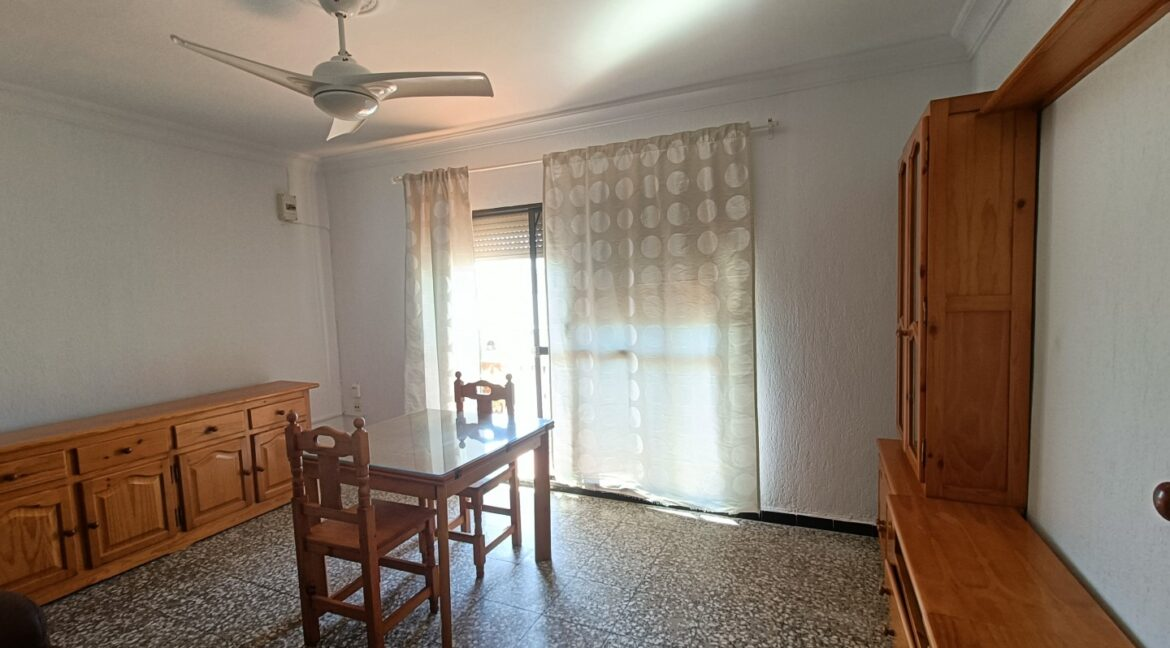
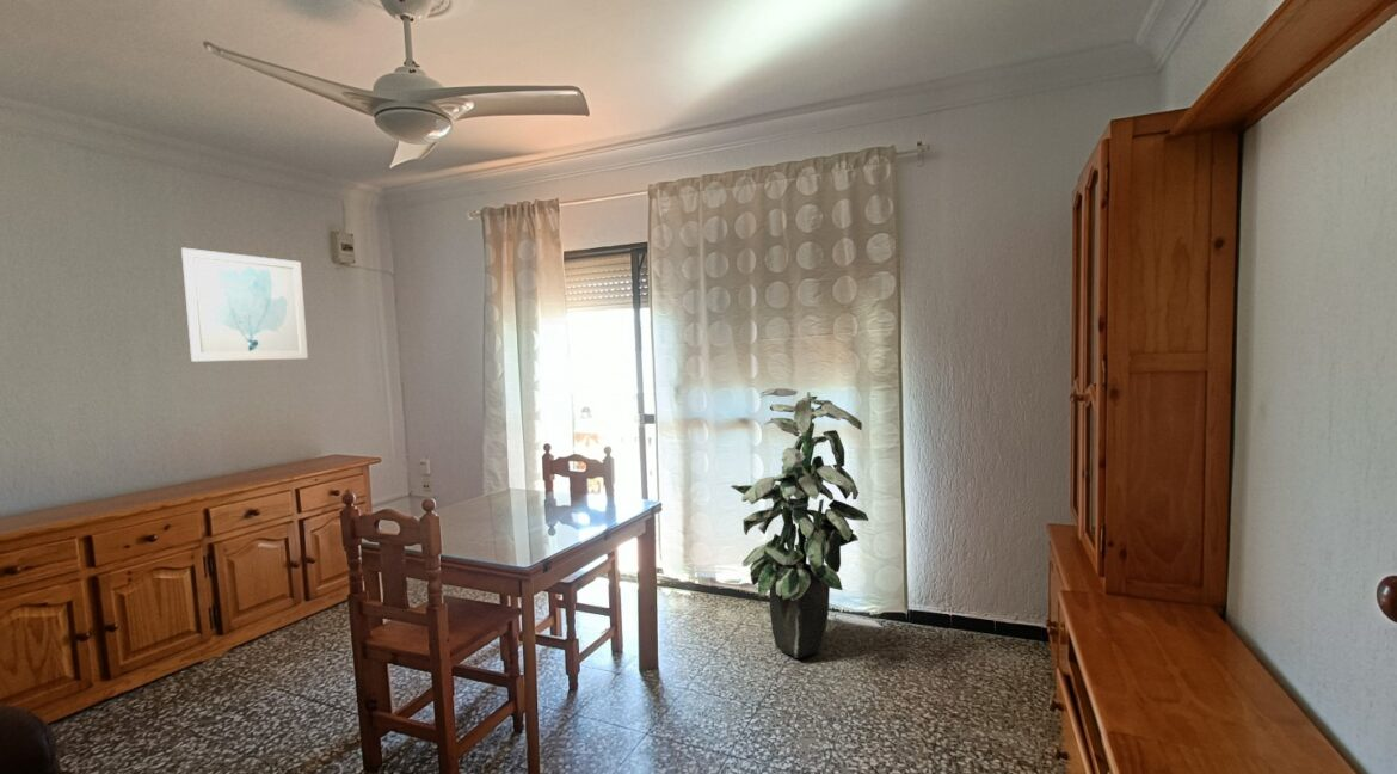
+ wall art (250, 307)
+ indoor plant (796, 517)
